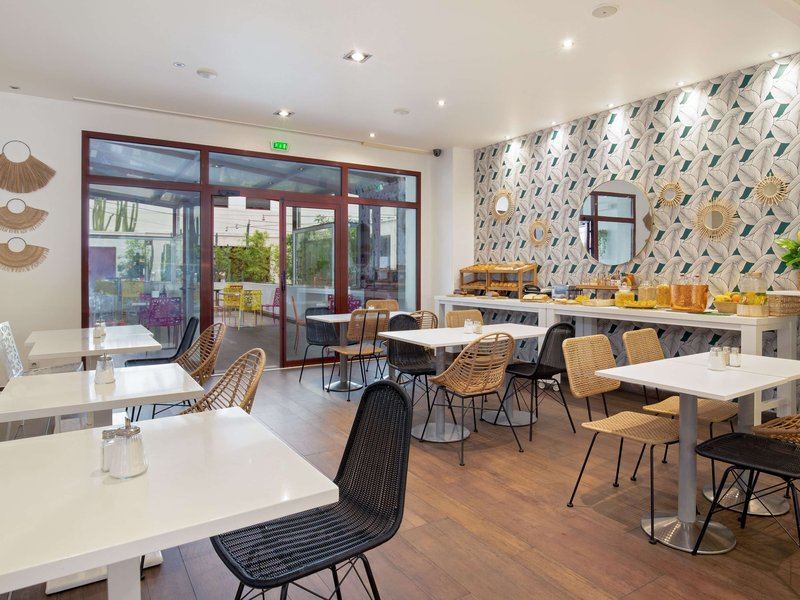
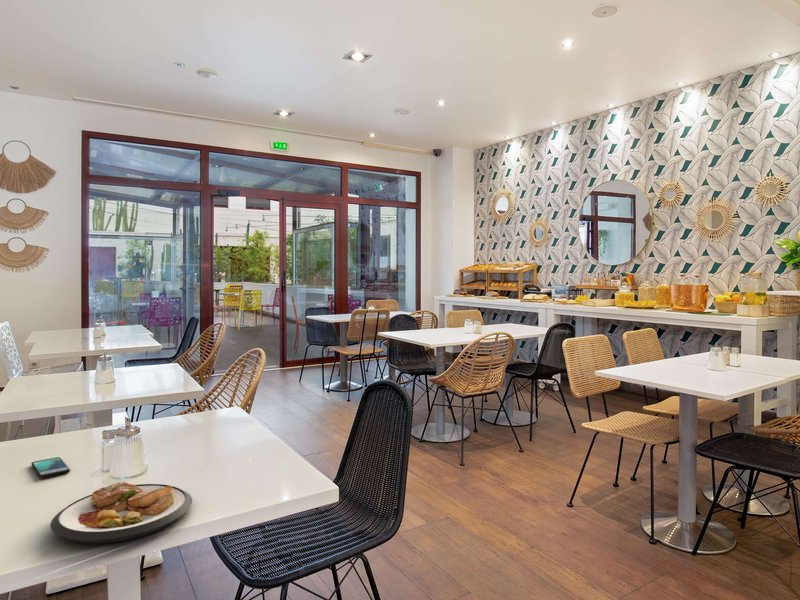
+ plate (125, 506)
+ smartphone (50, 467)
